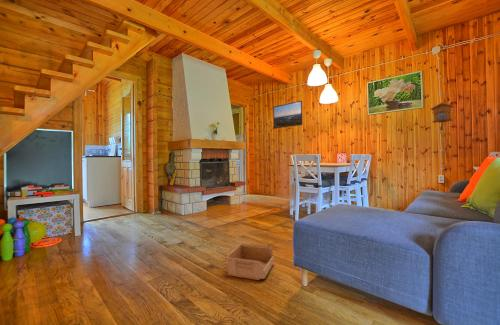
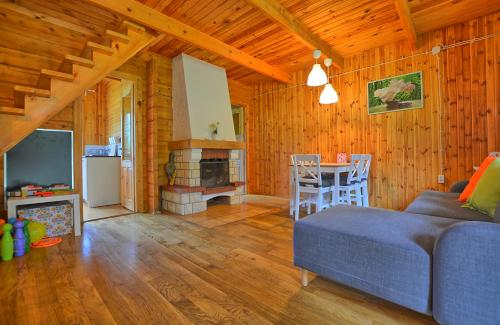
- storage bin (251, 260)
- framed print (287, 115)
- cuckoo clock (442, 118)
